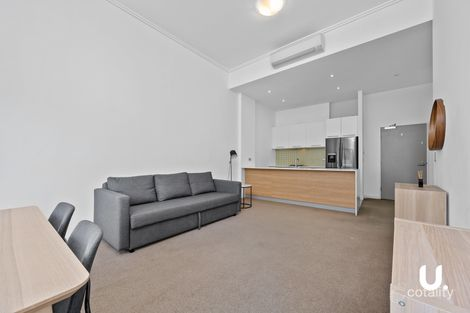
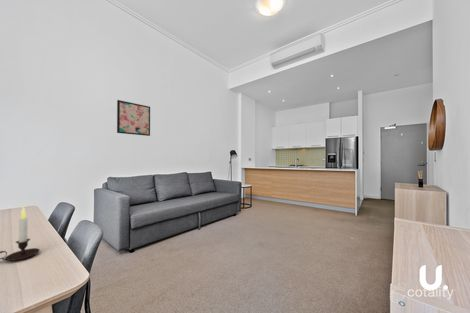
+ candle (19, 232)
+ wall art (134, 119)
